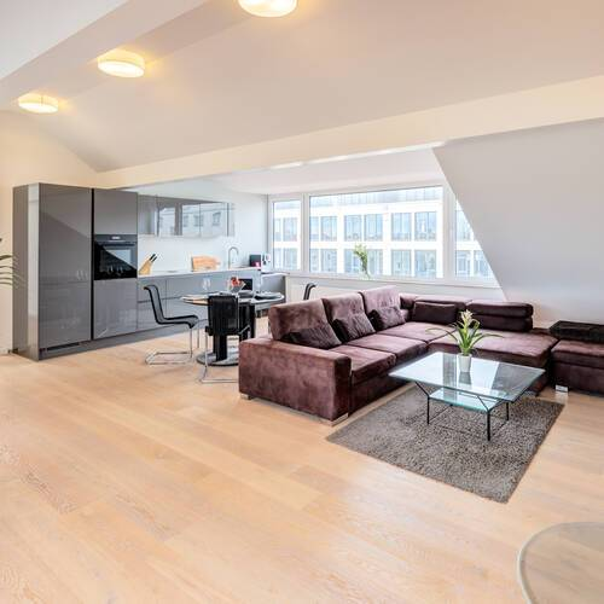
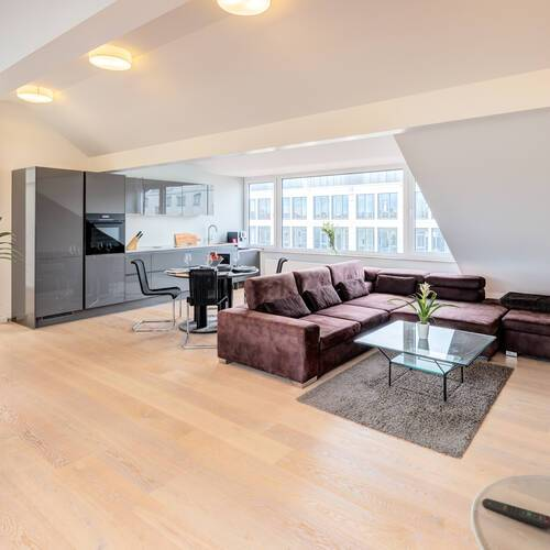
+ remote control (516, 513)
